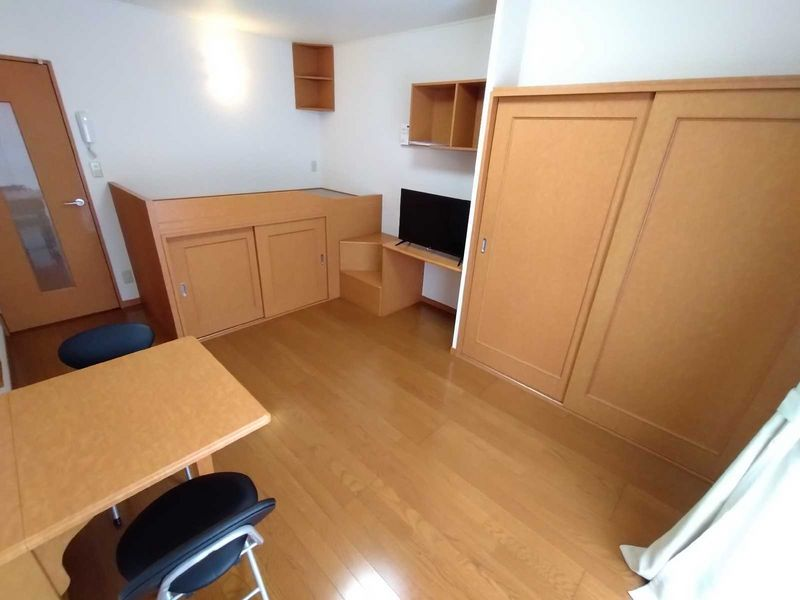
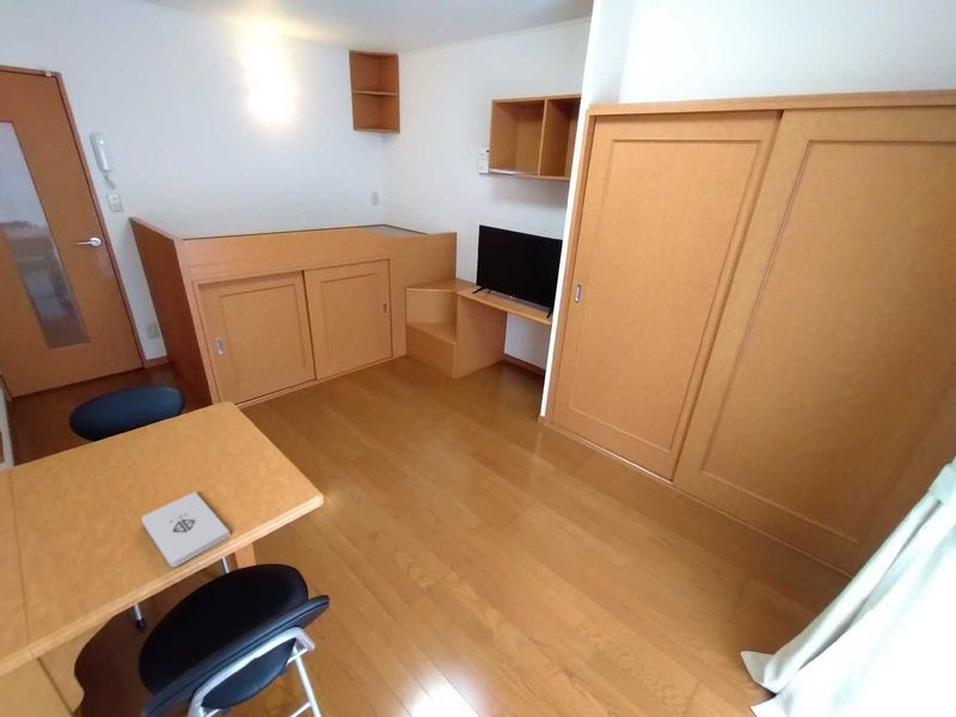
+ notepad (184, 526)
